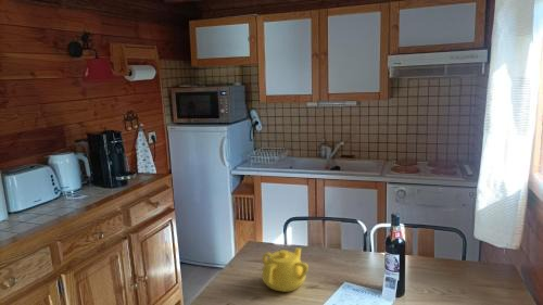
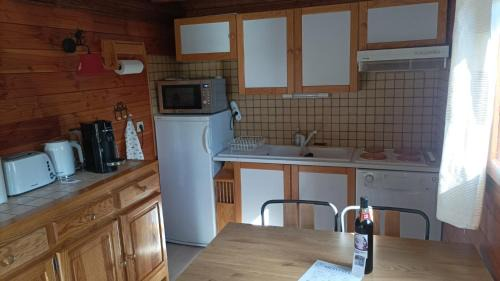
- teapot (285, 267)
